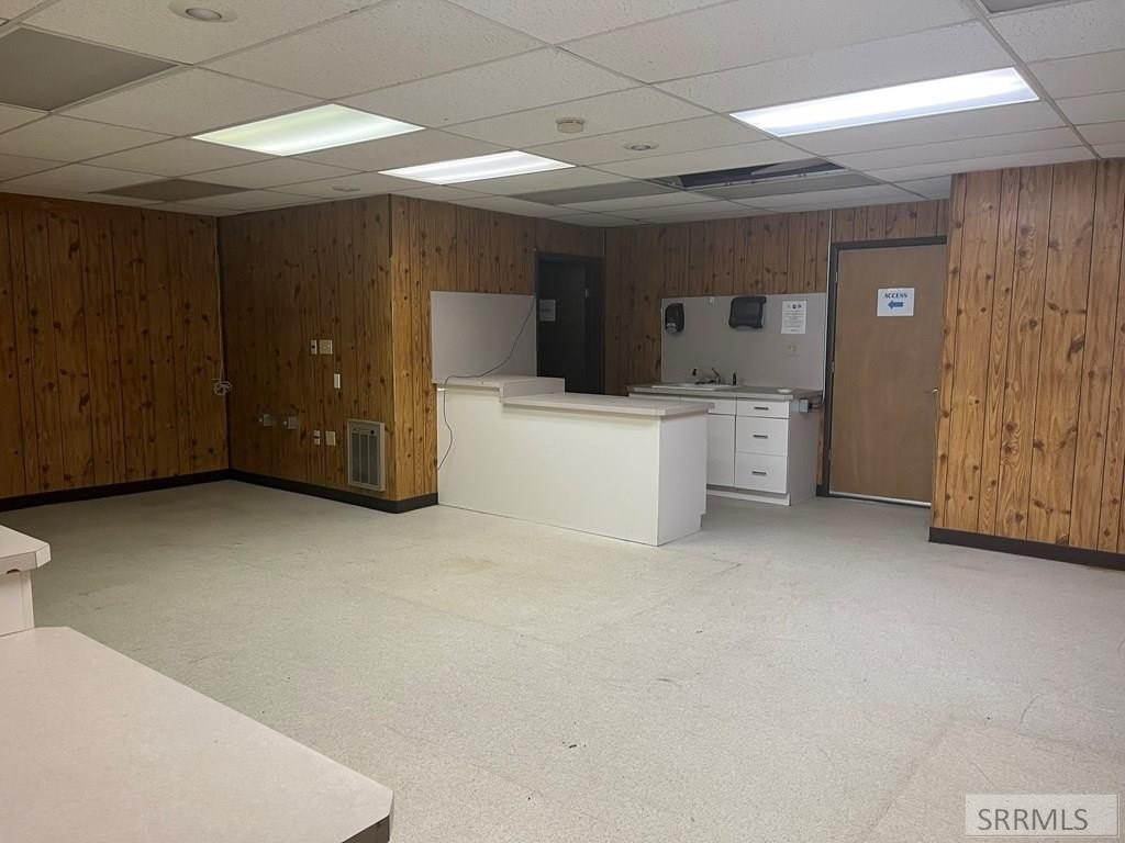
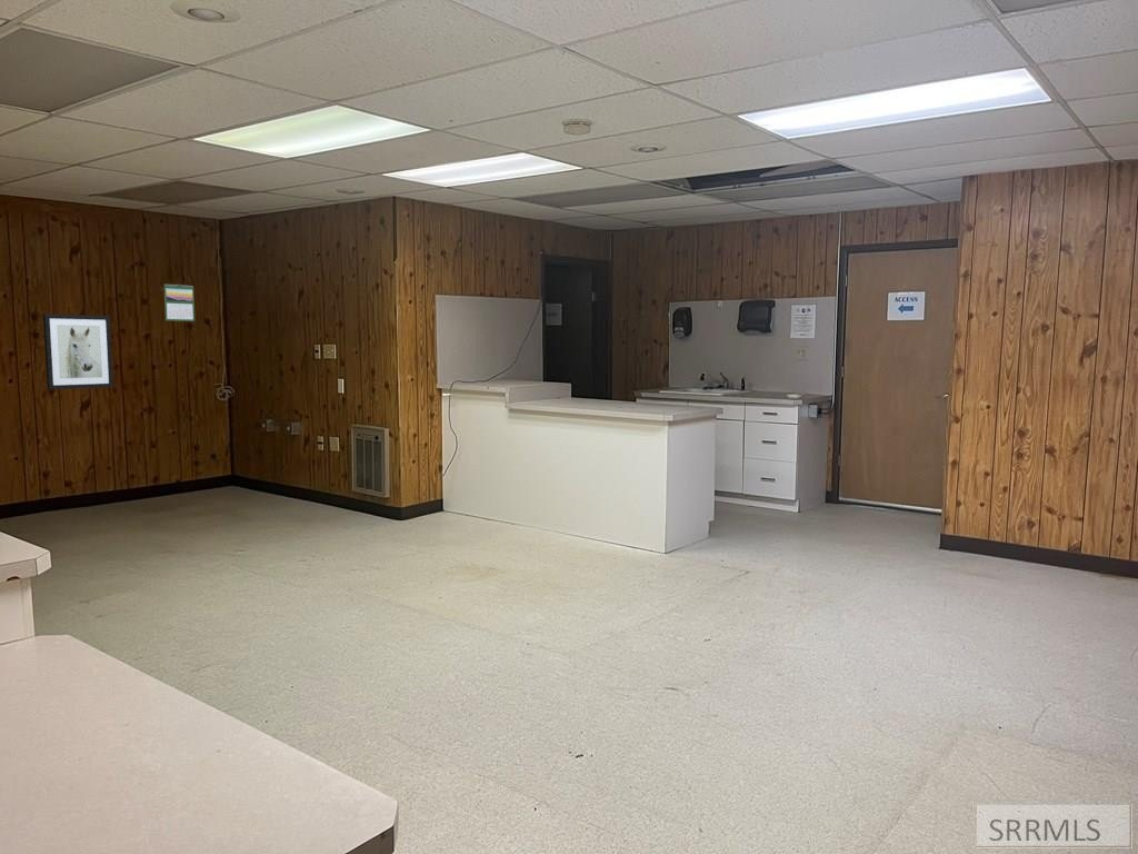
+ wall art (79, 351)
+ calendar (179, 302)
